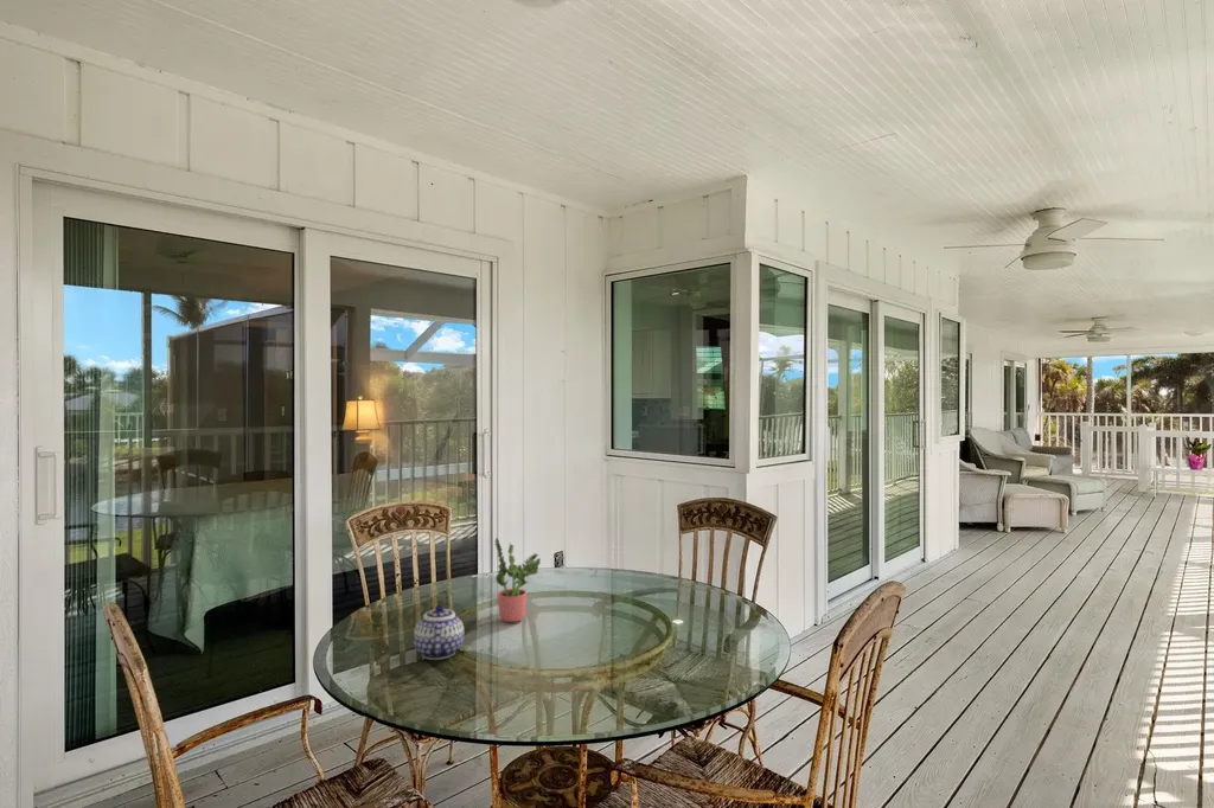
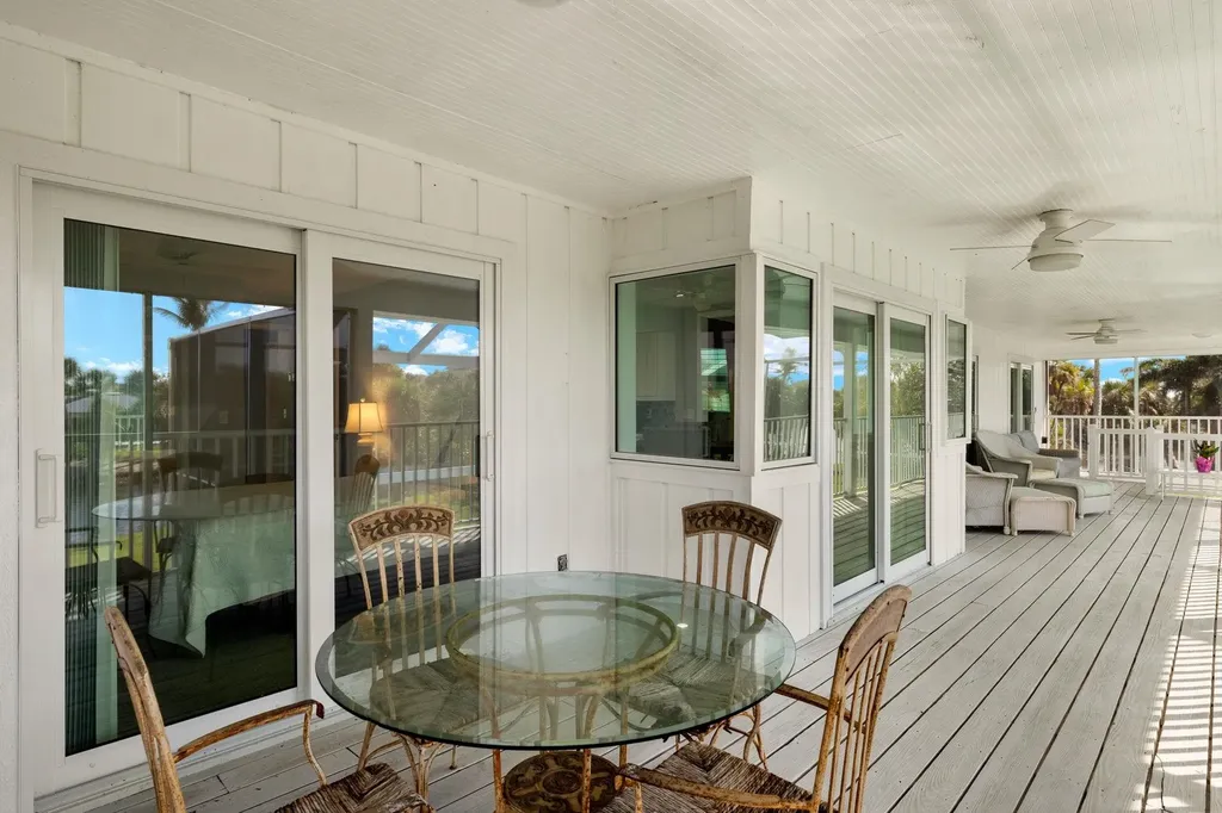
- potted plant (522, 576)
- teapot (439, 629)
